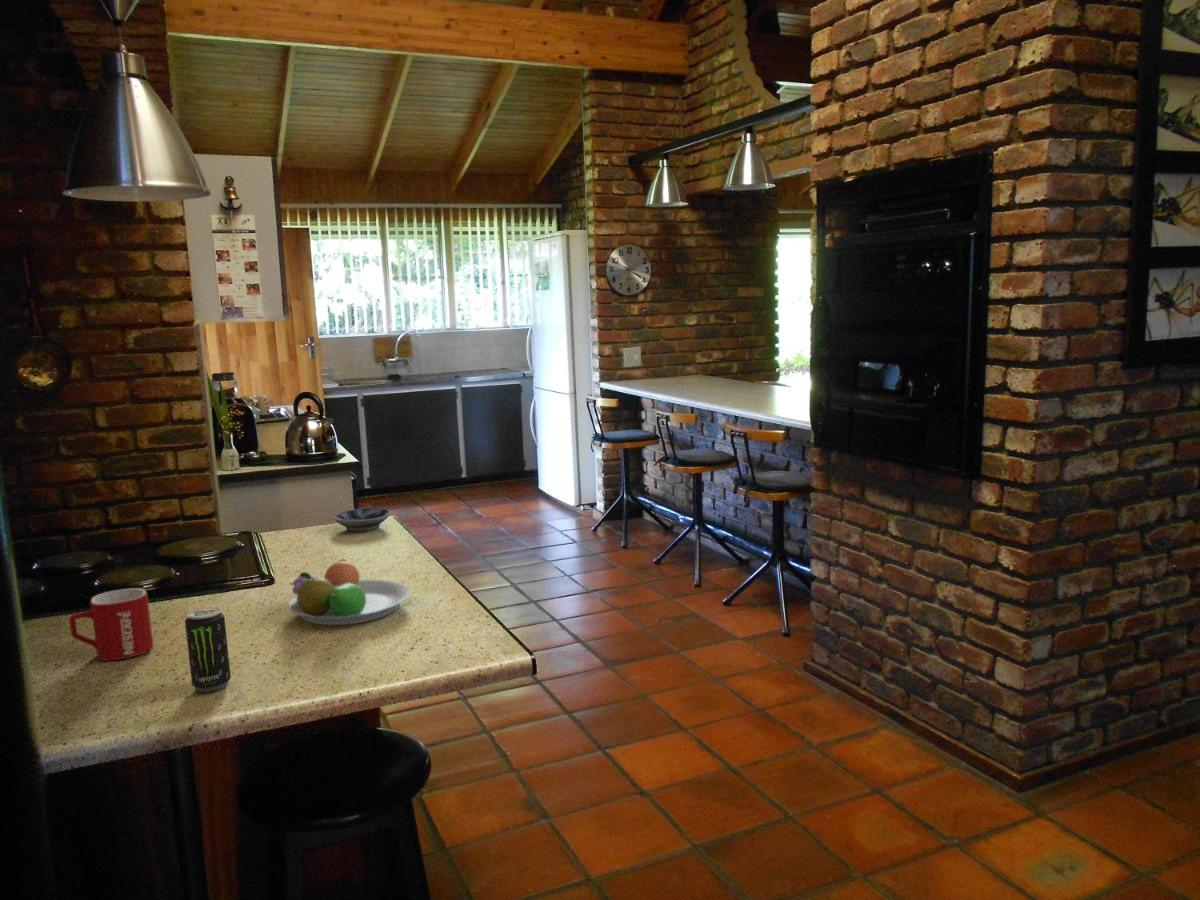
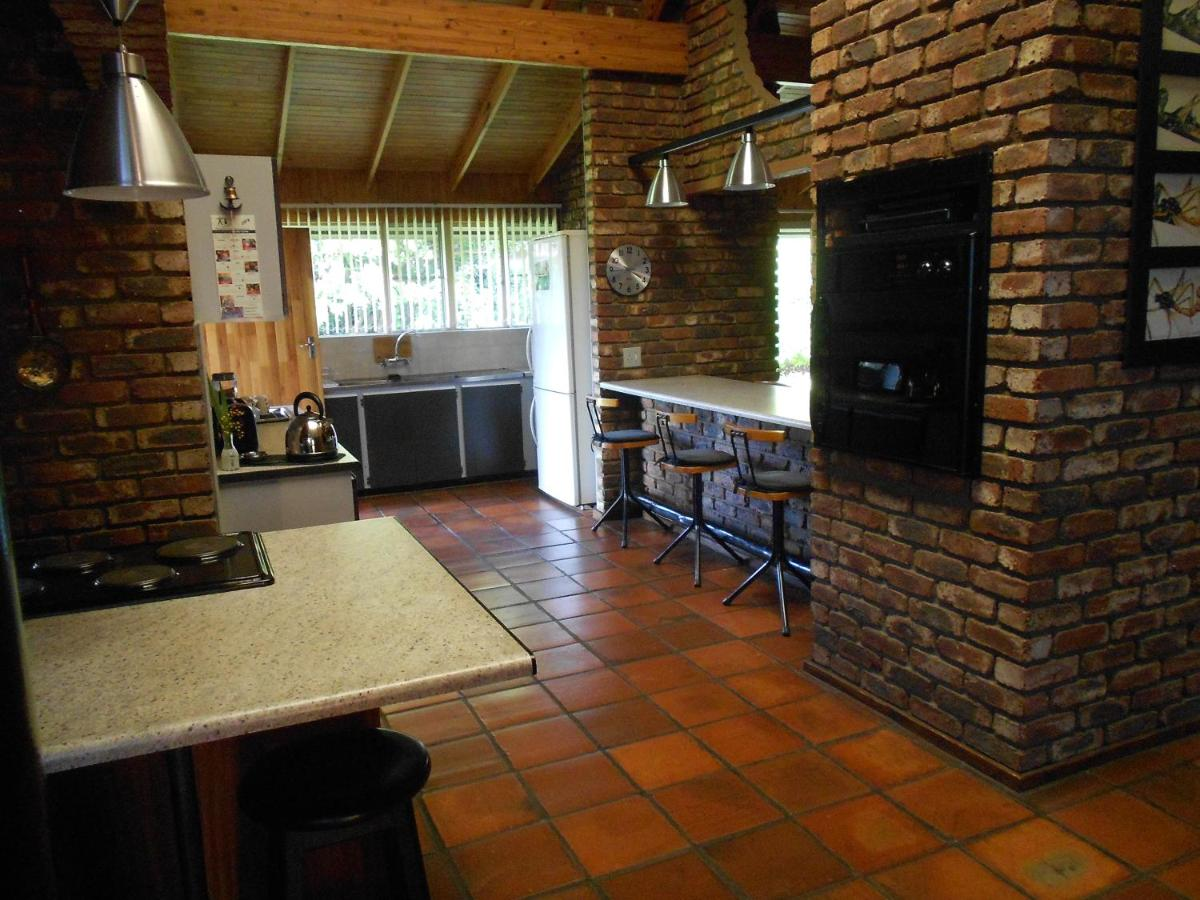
- fruit bowl (346, 588)
- beverage can (208, 649)
- bowl (362, 520)
- mug (111, 625)
